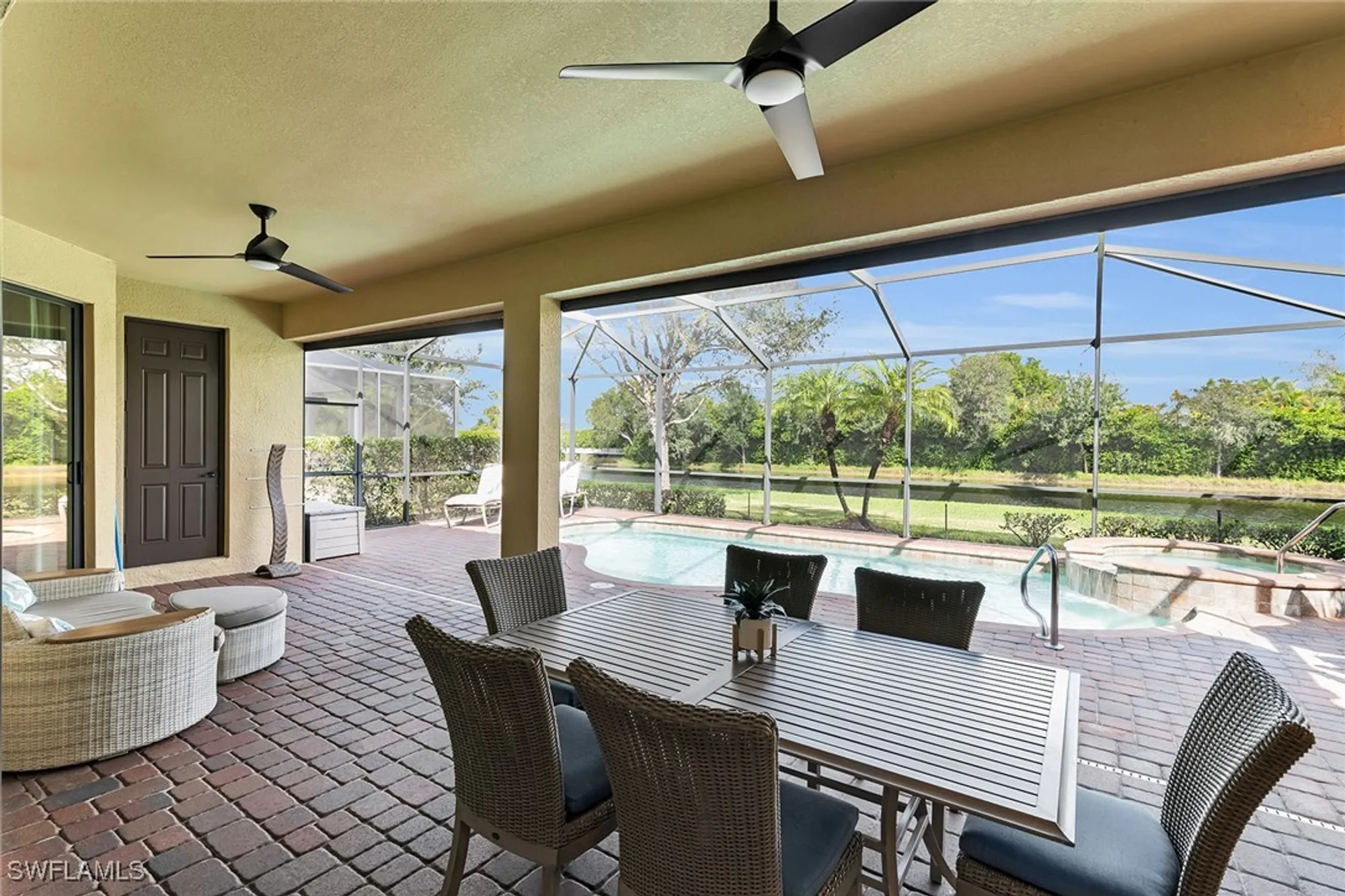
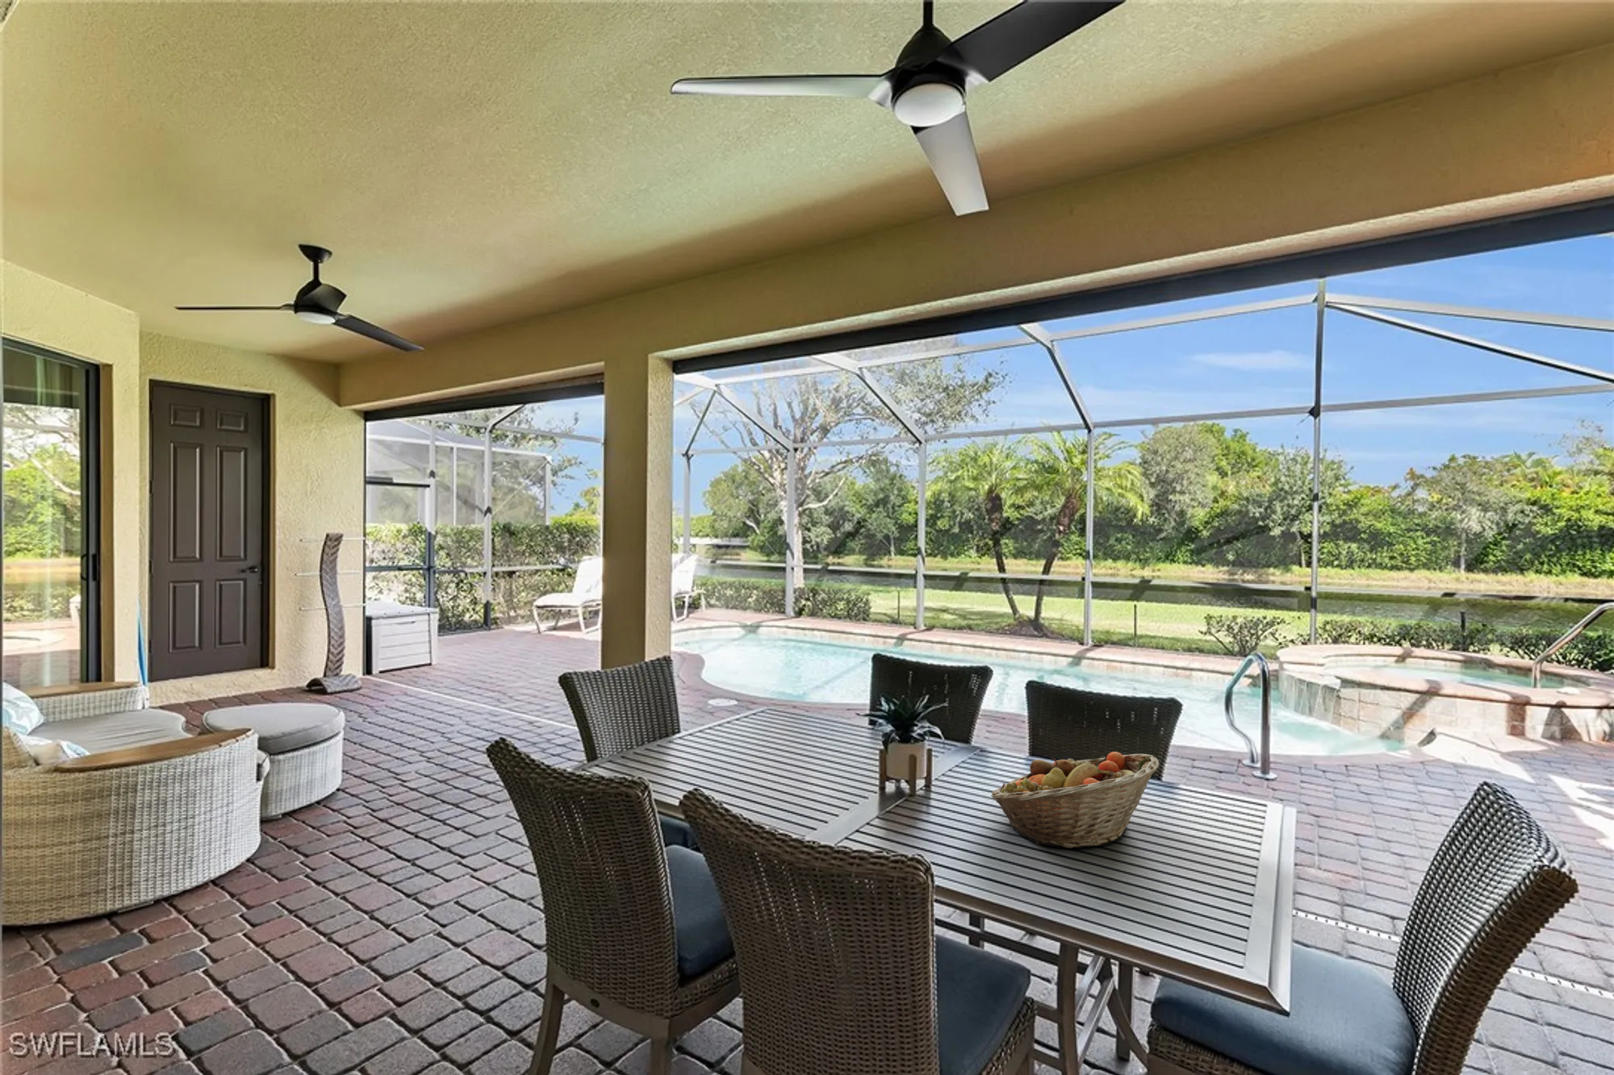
+ fruit basket (1075, 791)
